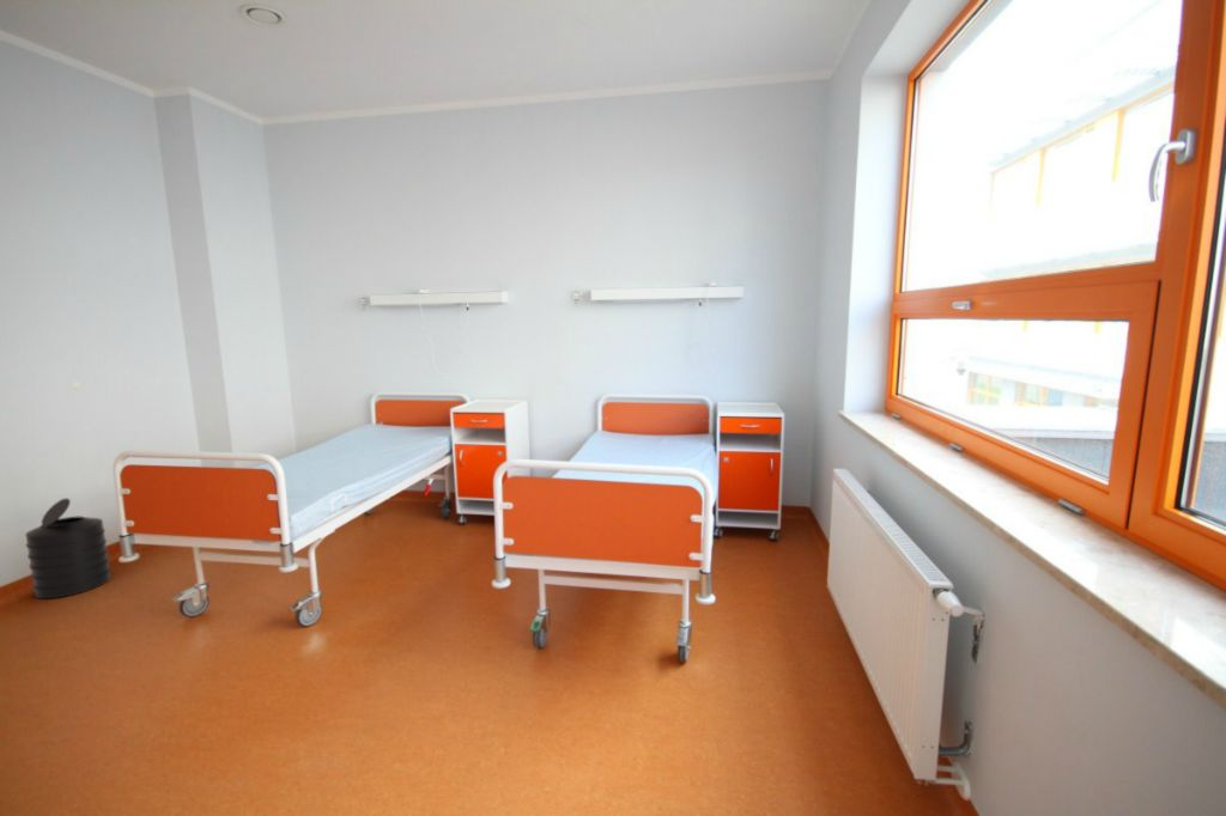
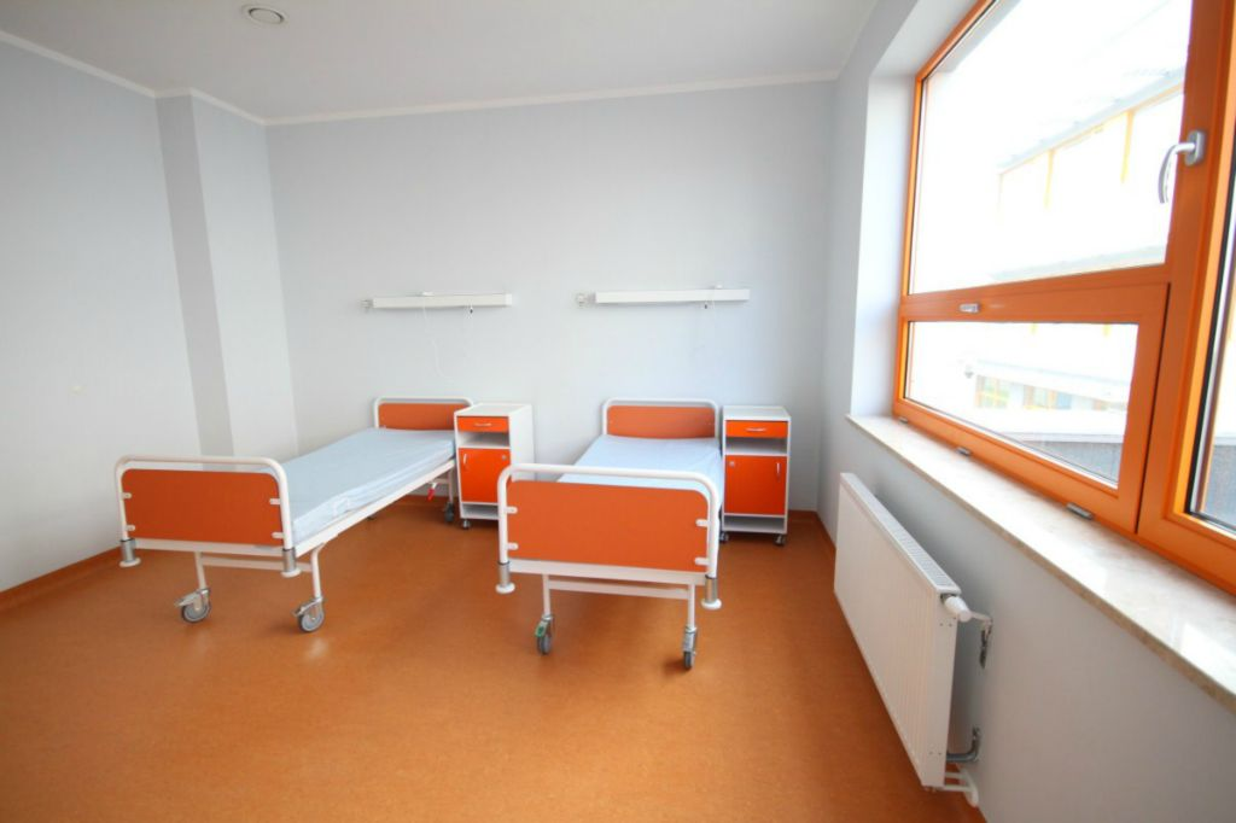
- trash can (67, 542)
